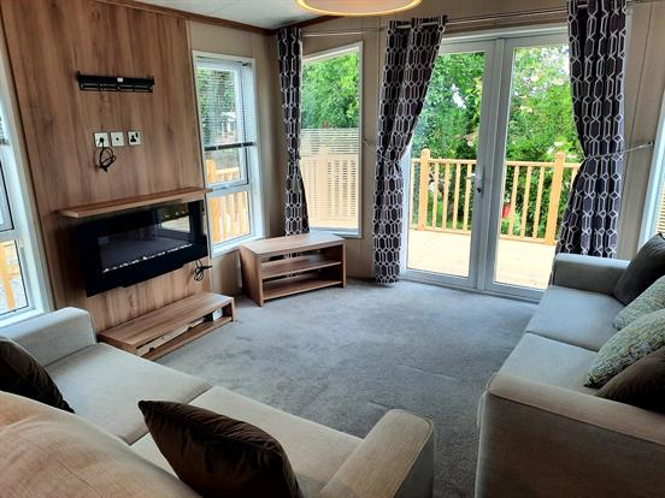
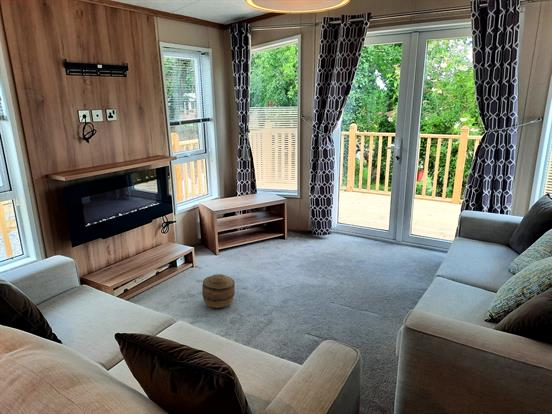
+ basket (218, 289)
